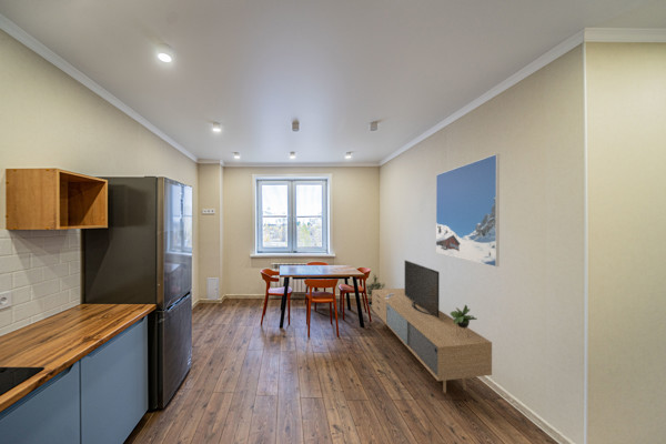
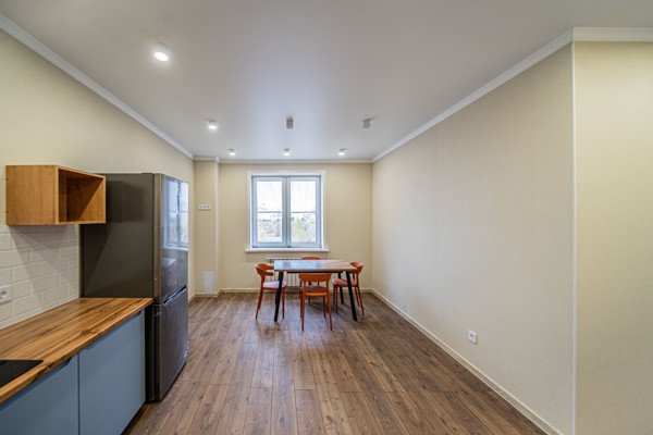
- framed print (462, 212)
- media console (416, 307)
- potted tree (375, 289)
